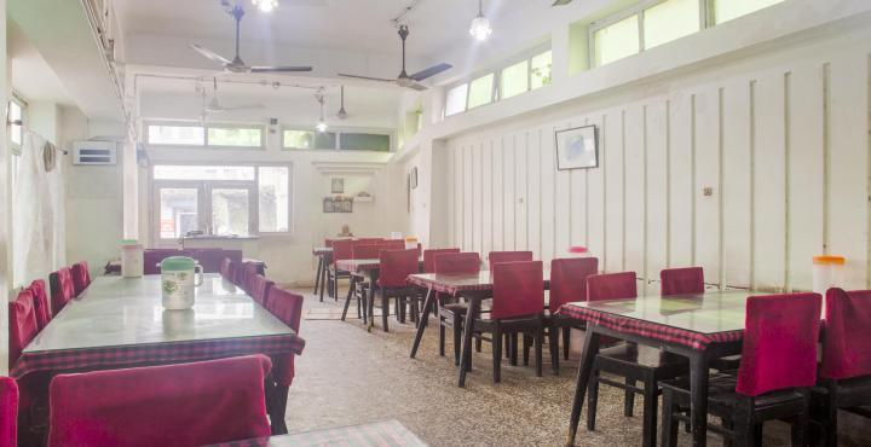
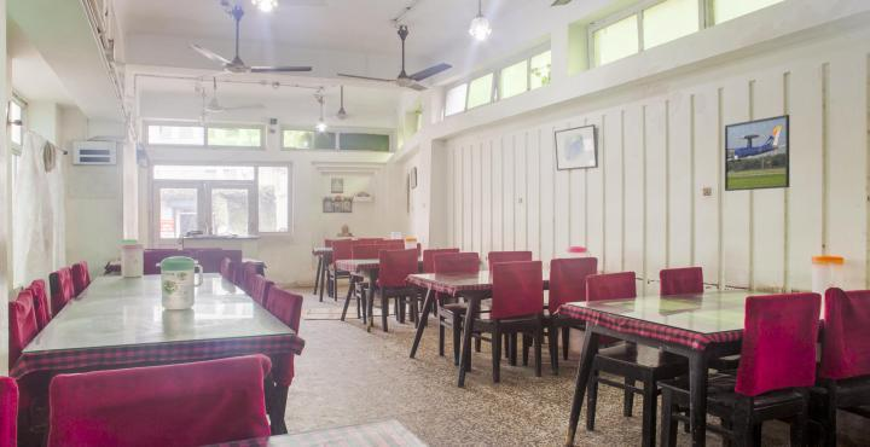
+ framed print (755, 155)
